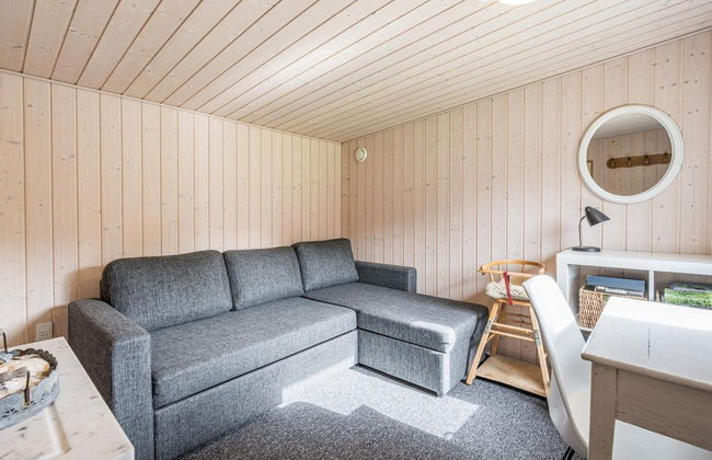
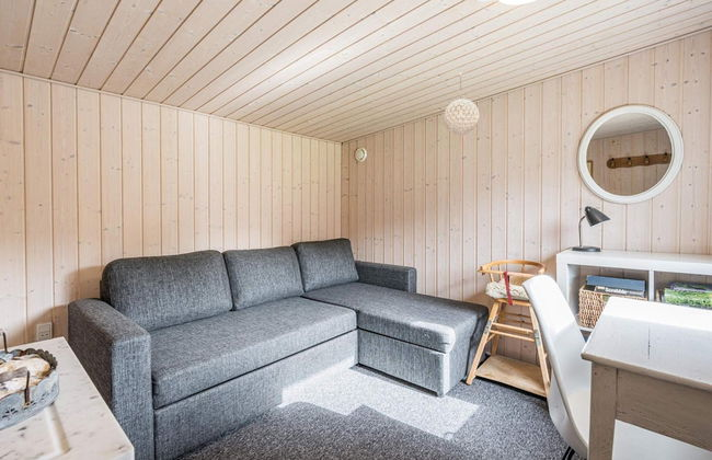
+ pendant light (460, 103)
